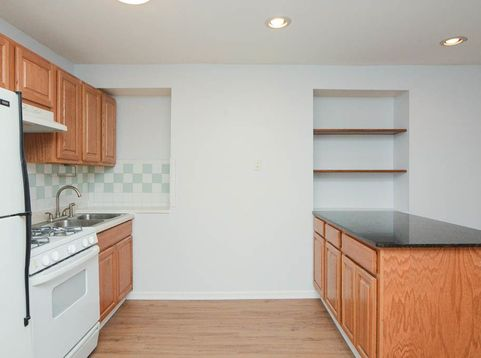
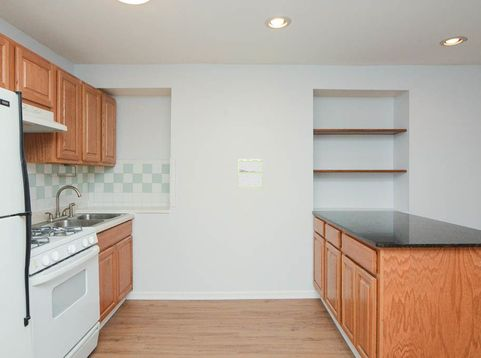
+ calendar (250, 173)
